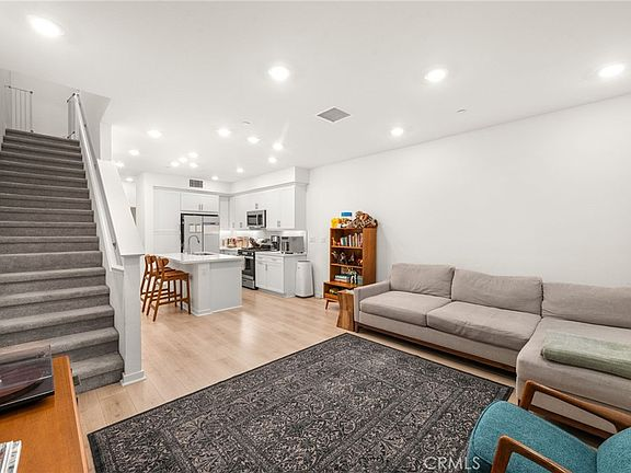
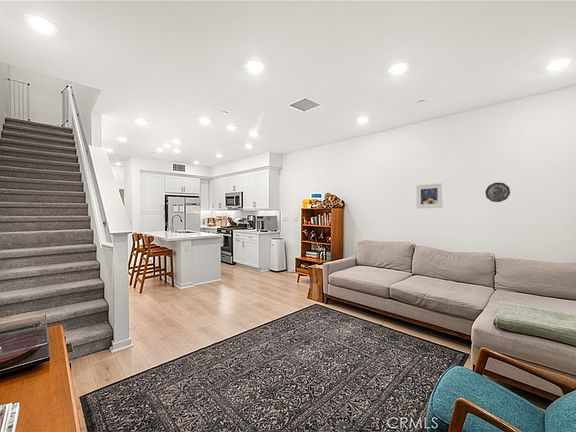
+ decorative plate (497, 192)
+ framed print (429, 196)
